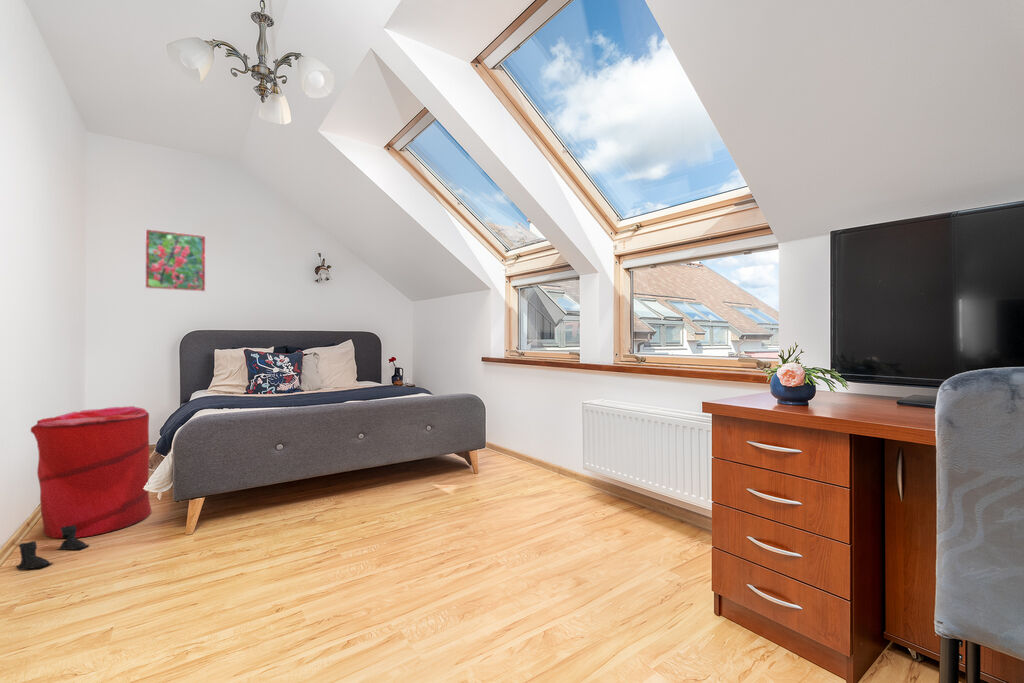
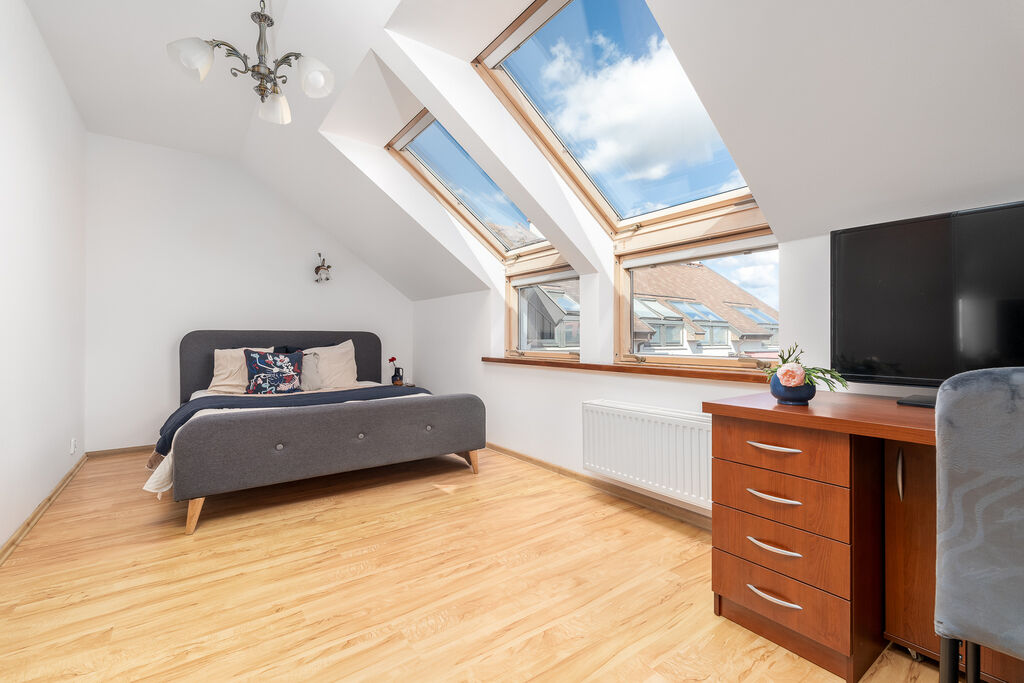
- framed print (176, 261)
- laundry hamper (95, 466)
- boots (57, 549)
